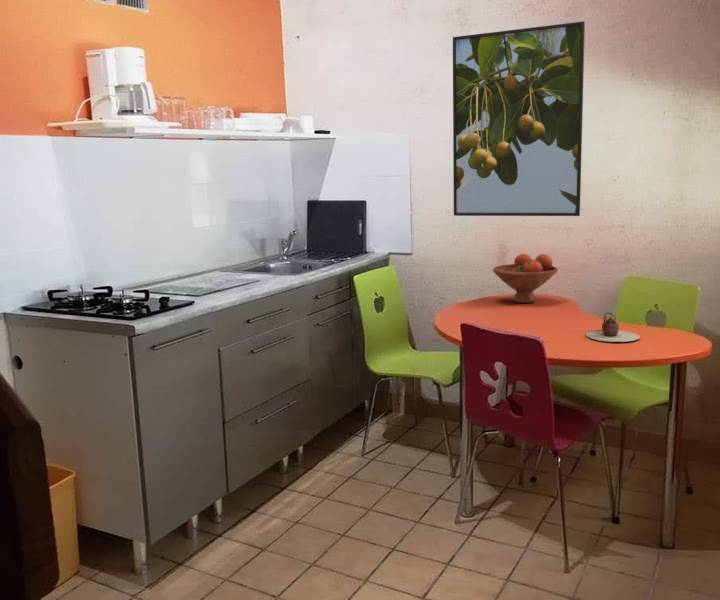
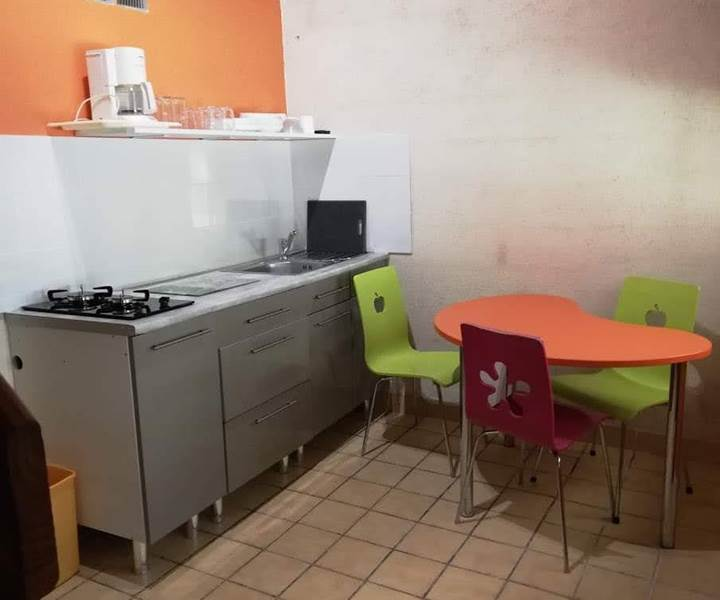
- teapot (612, 324)
- fruit bowl (524, 278)
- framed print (515, 124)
